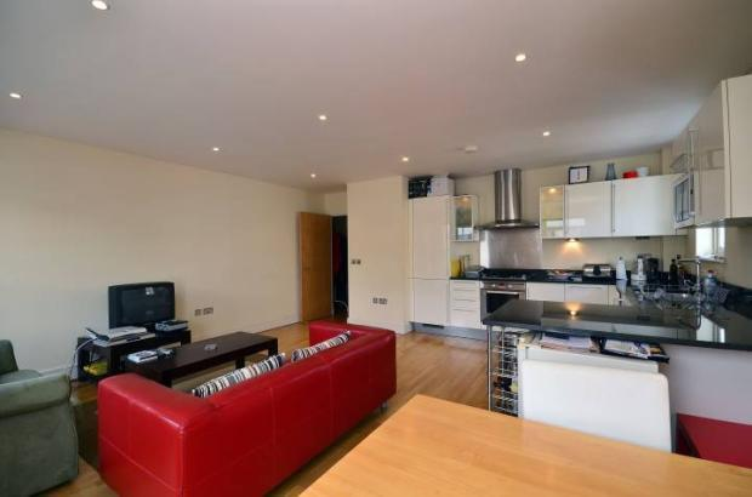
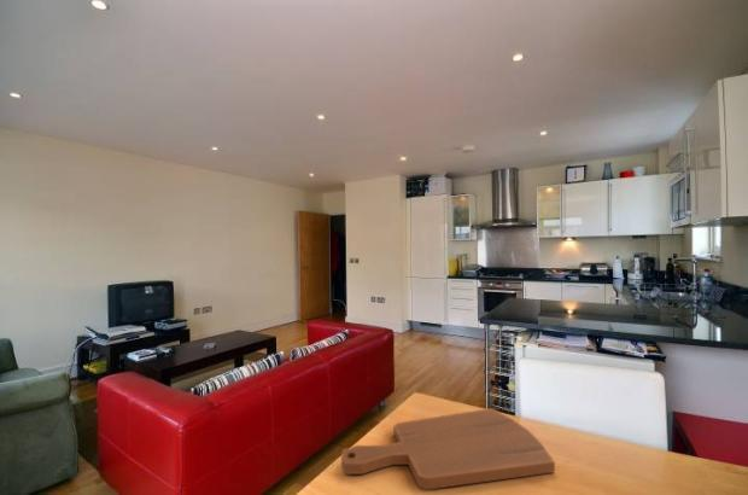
+ cutting board (455, 444)
